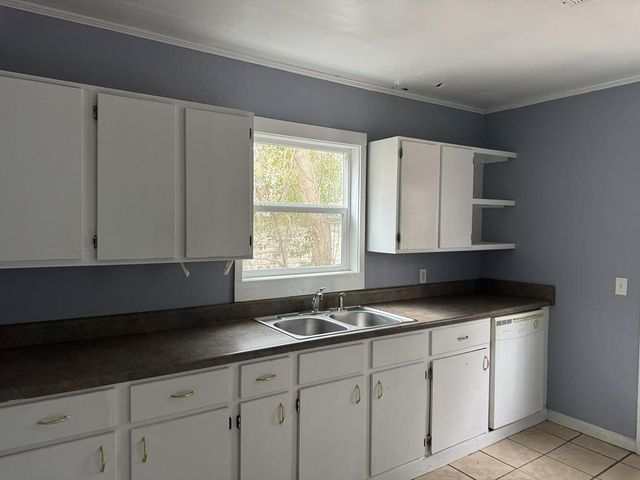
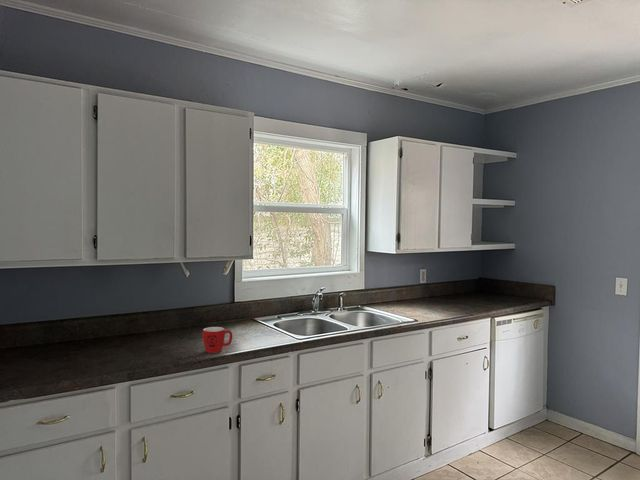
+ mug (217, 340)
